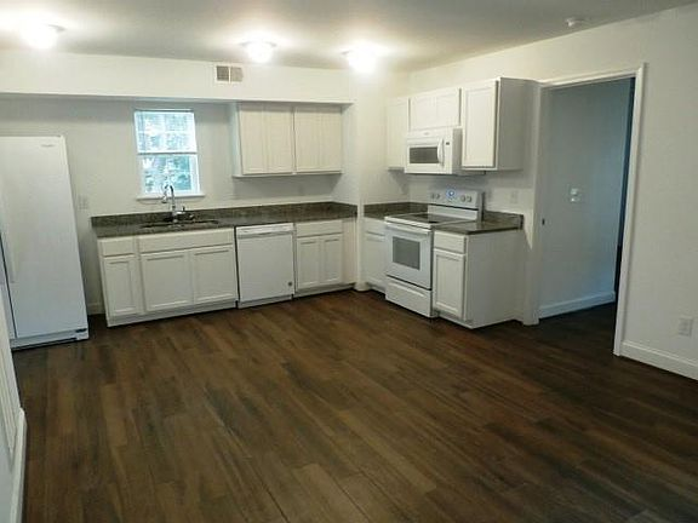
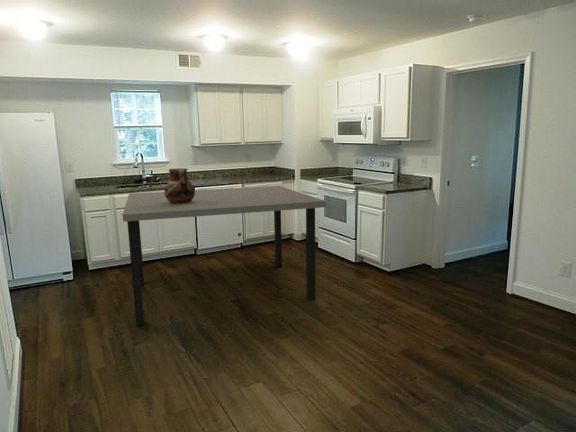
+ ceramic pot (179, 185)
+ dining table (220, 214)
